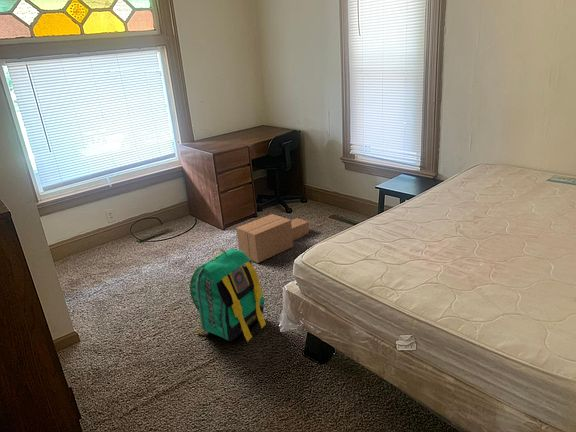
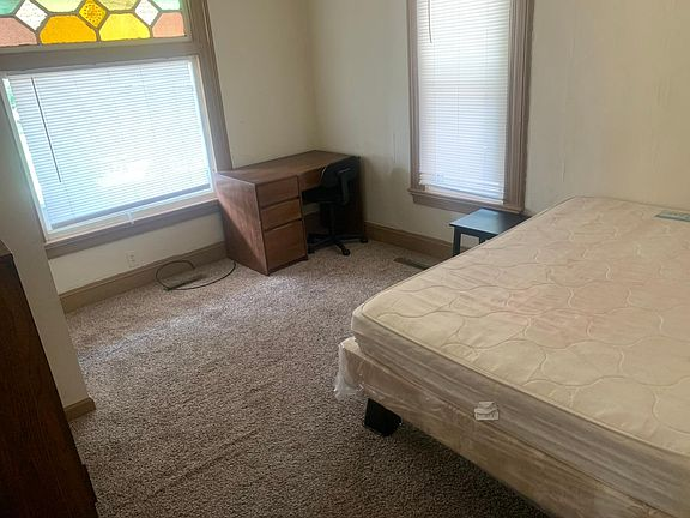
- cardboard box (278, 231)
- backpack (227, 289)
